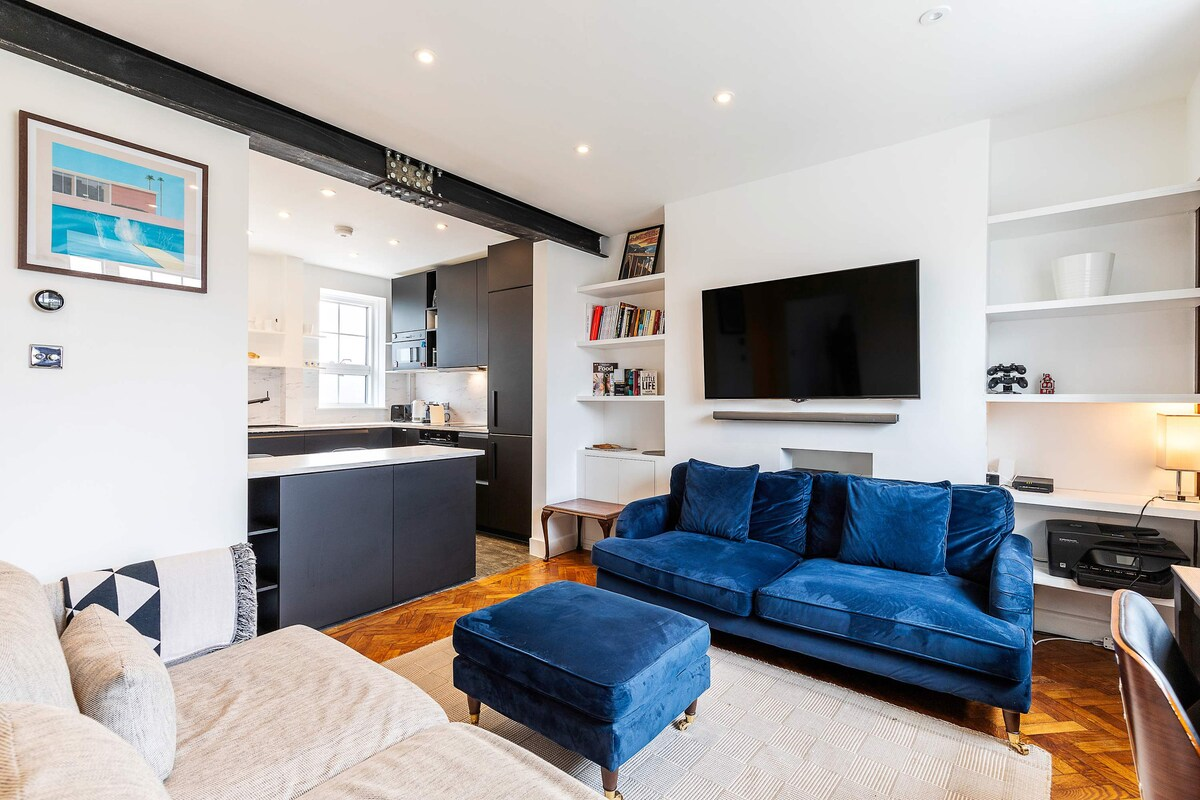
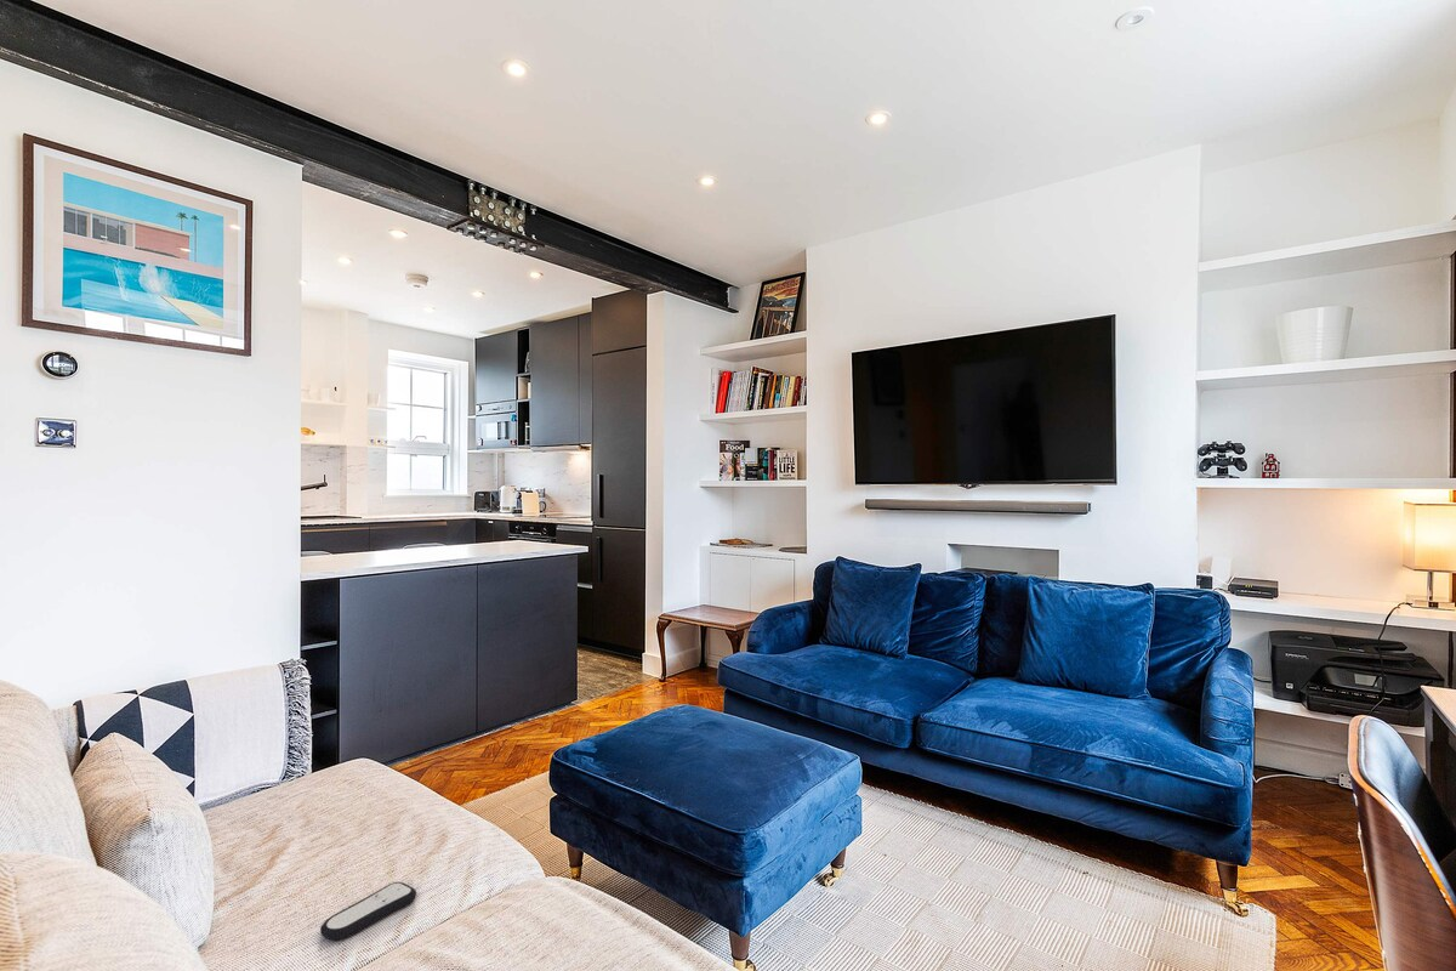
+ remote control (369, 909)
